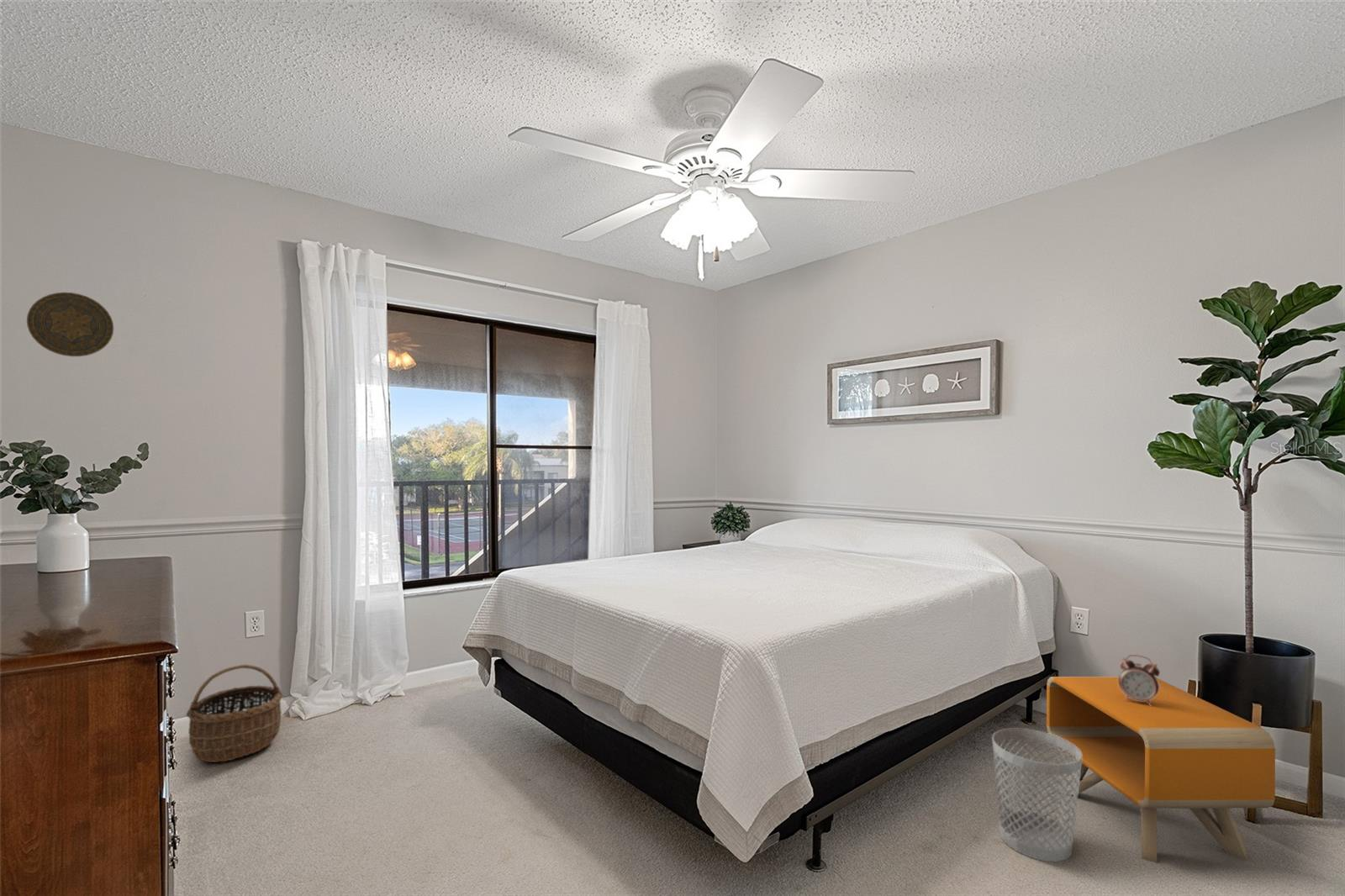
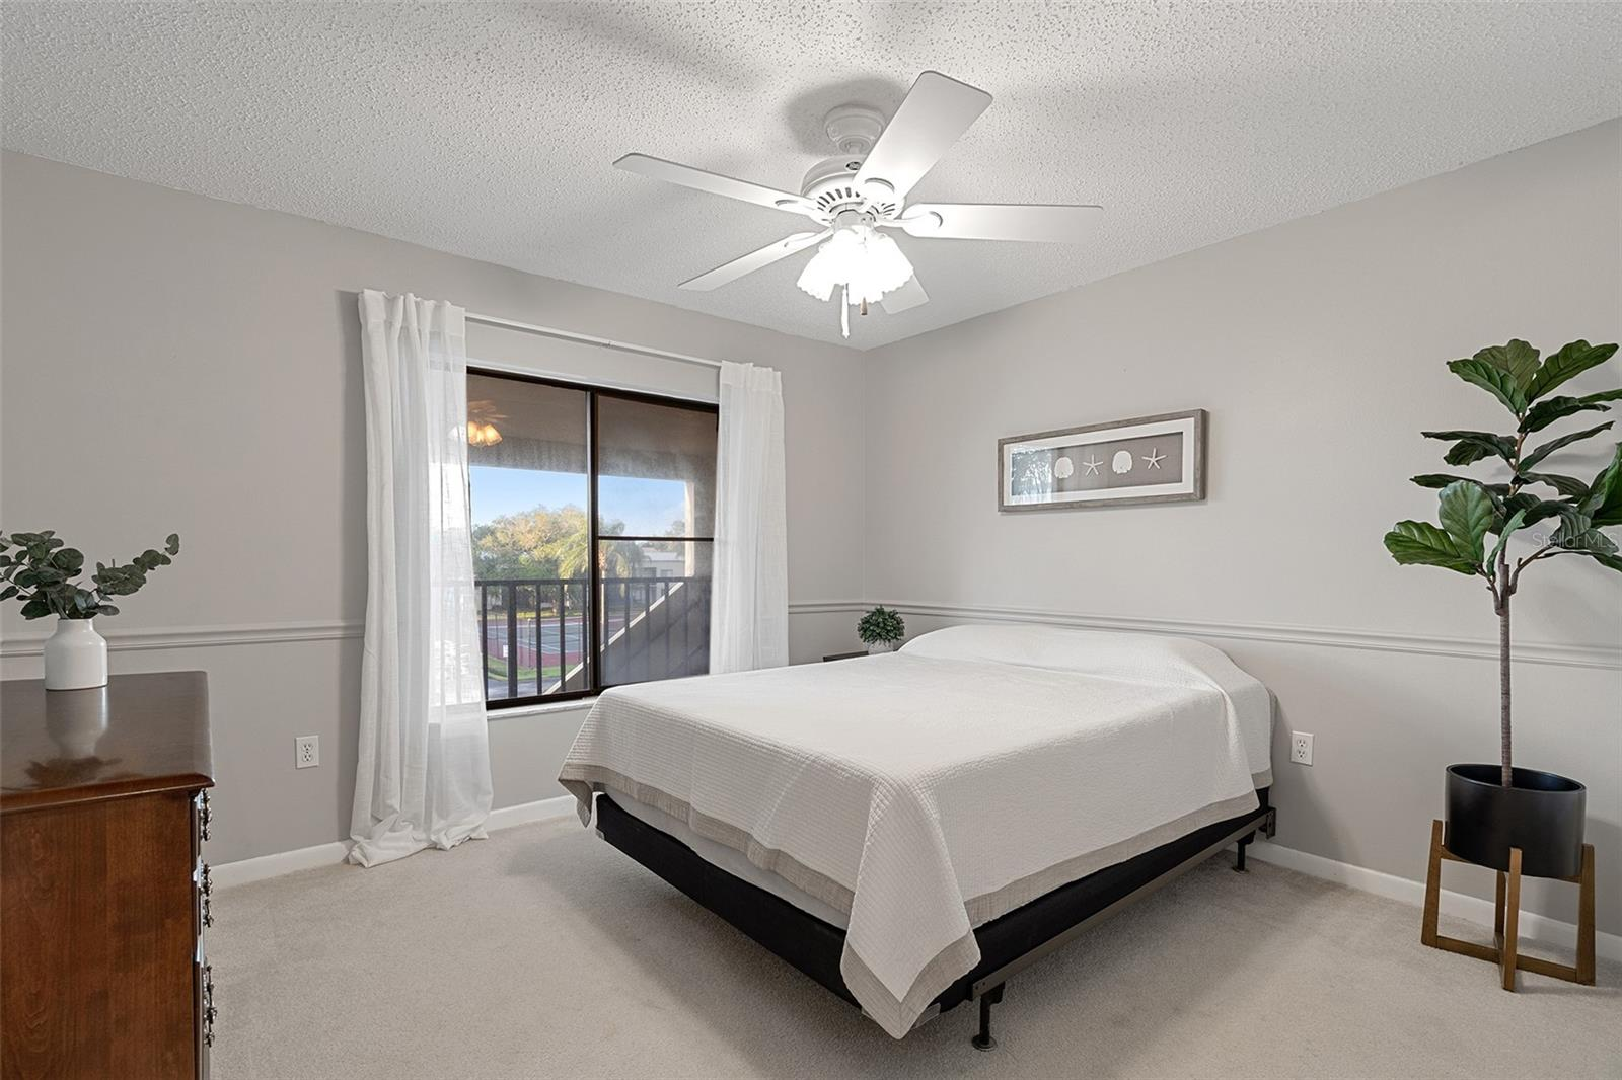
- decorative plate (71, 324)
- nightstand (1147, 761)
- alarm clock (1138, 678)
- wastebasket (1035, 793)
- wicker basket (235, 707)
